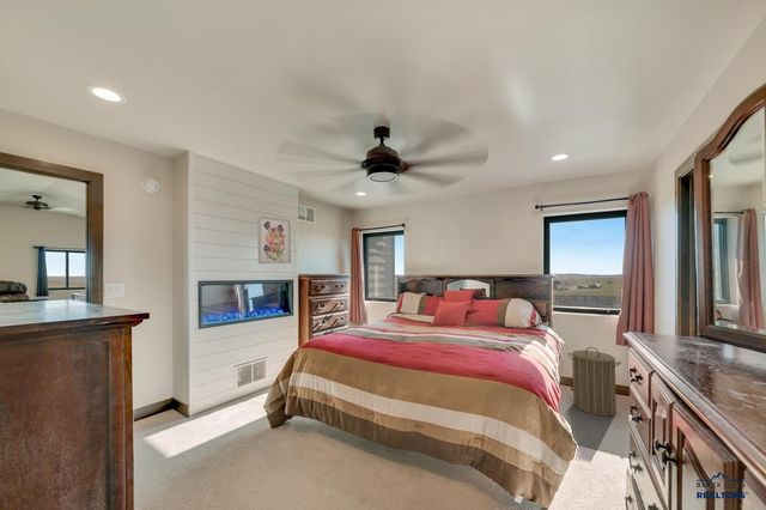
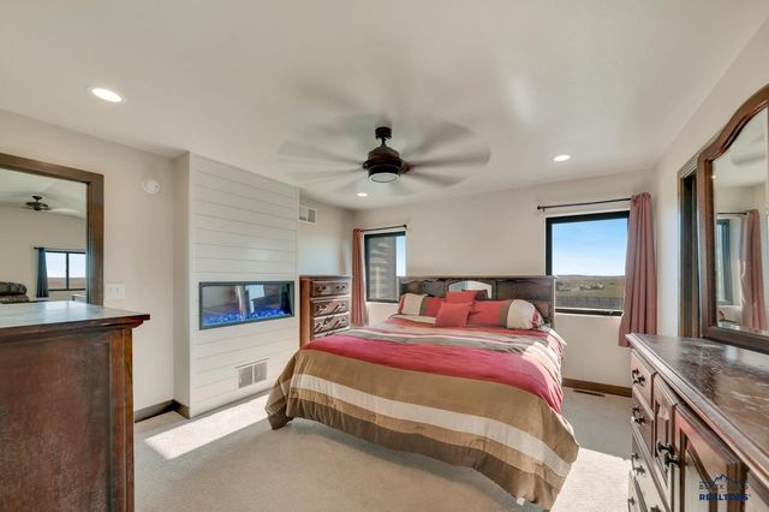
- wall art (274, 241)
- laundry hamper (592, 377)
